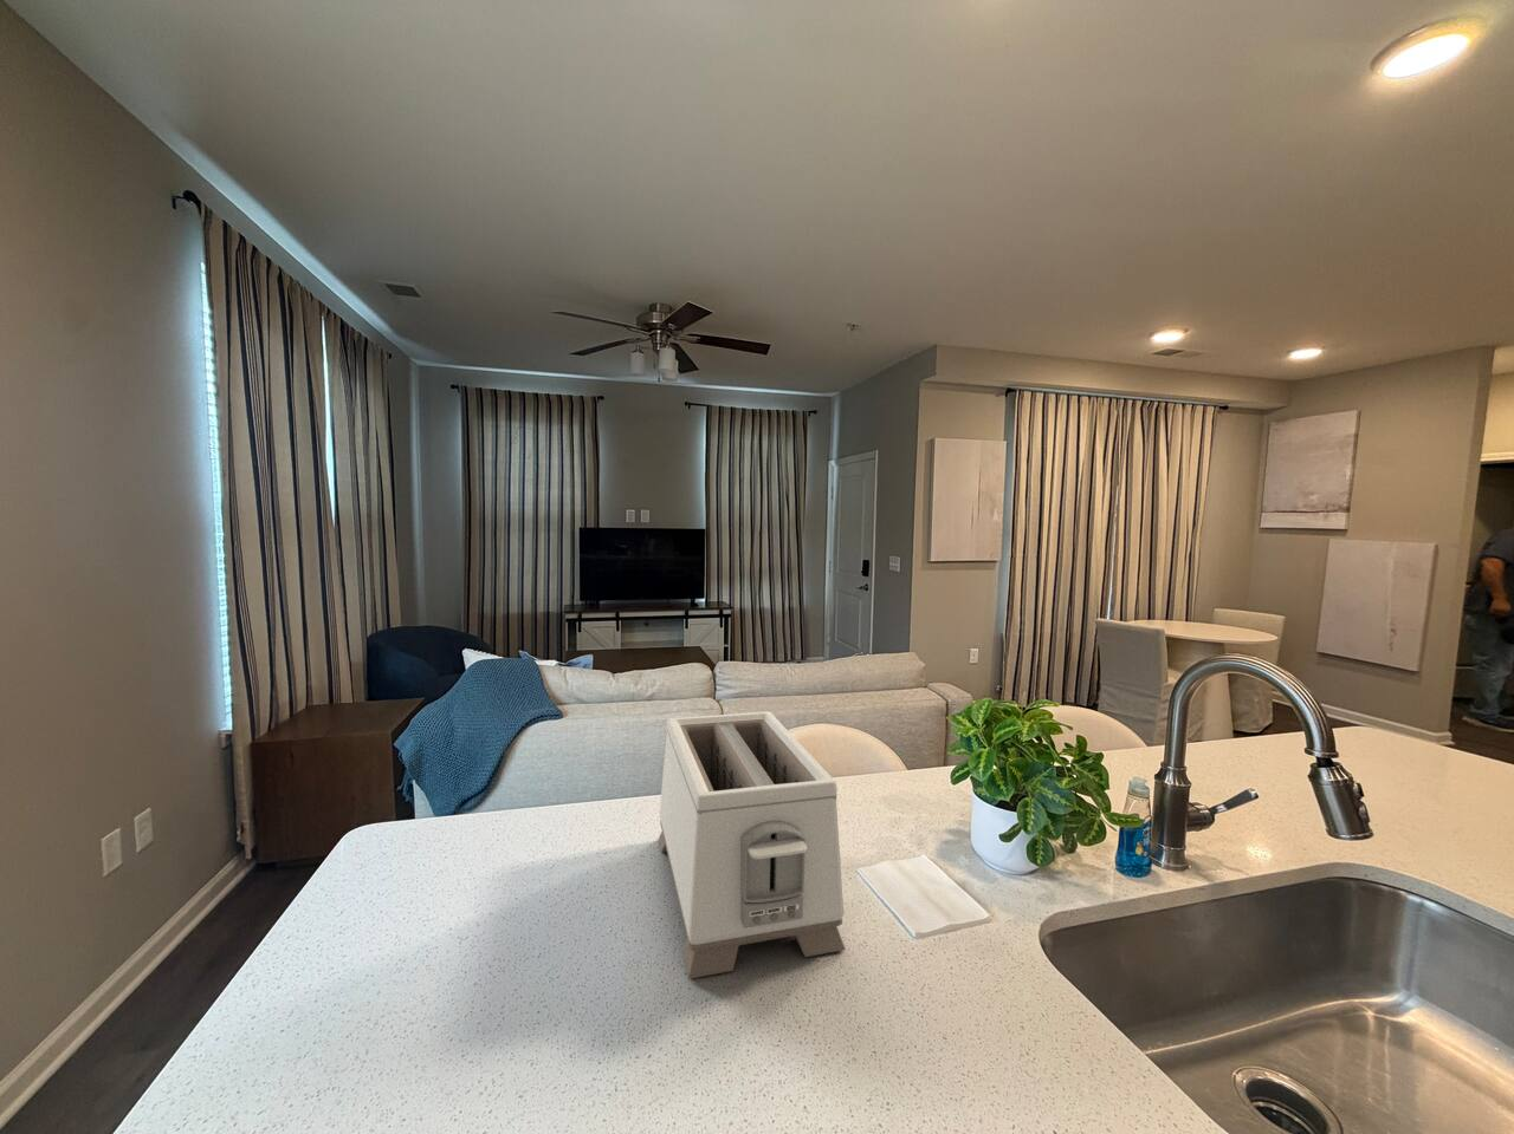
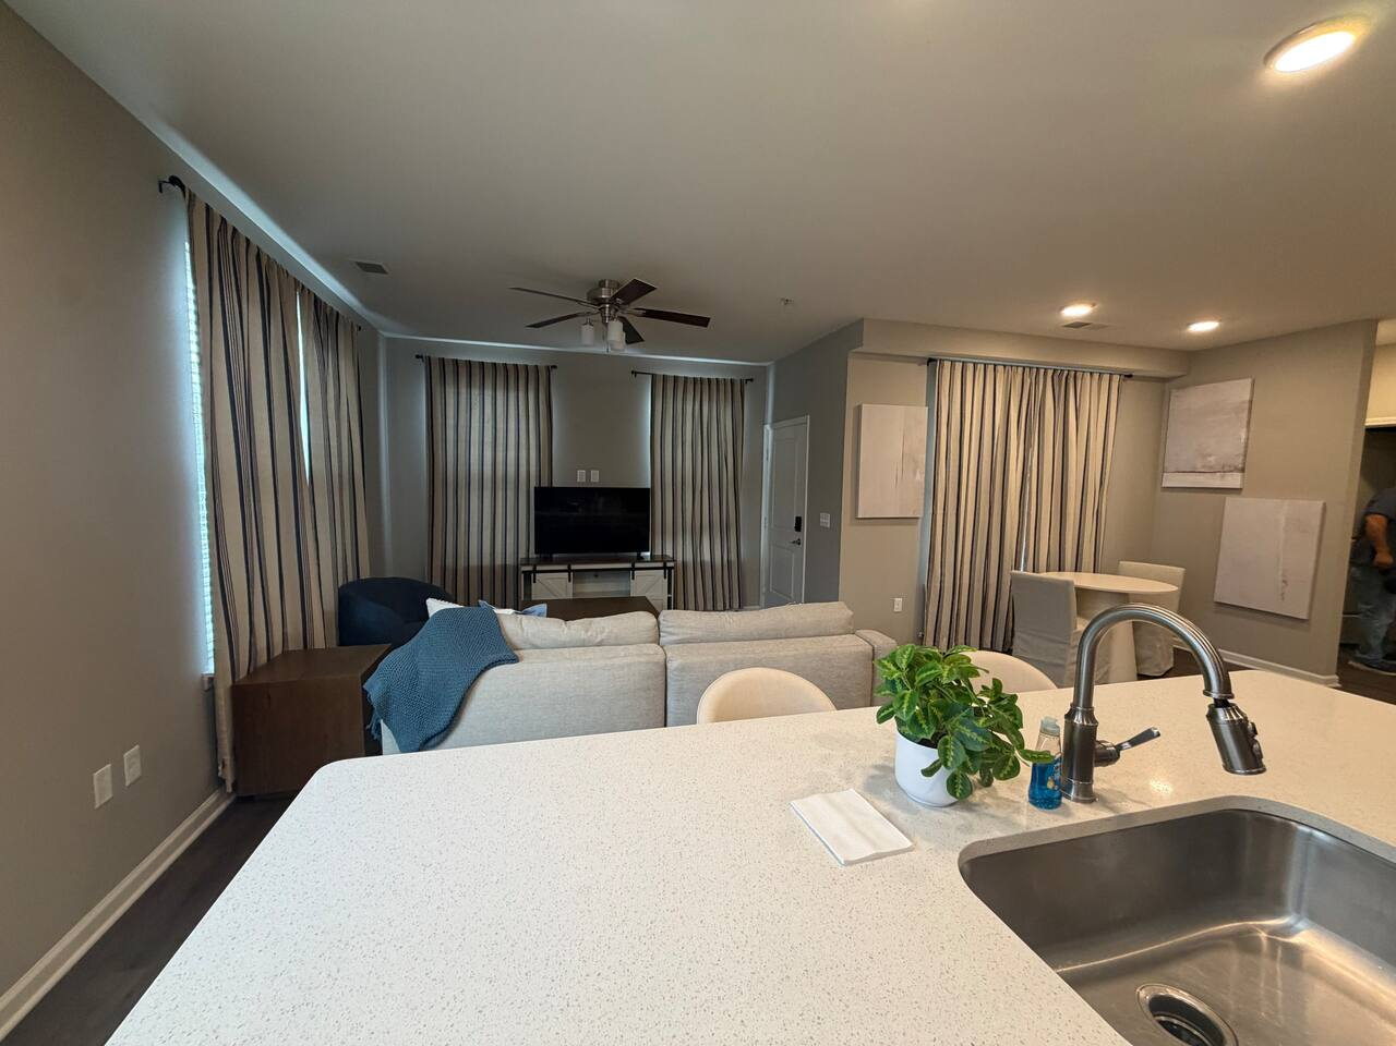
- toaster (742, 821)
